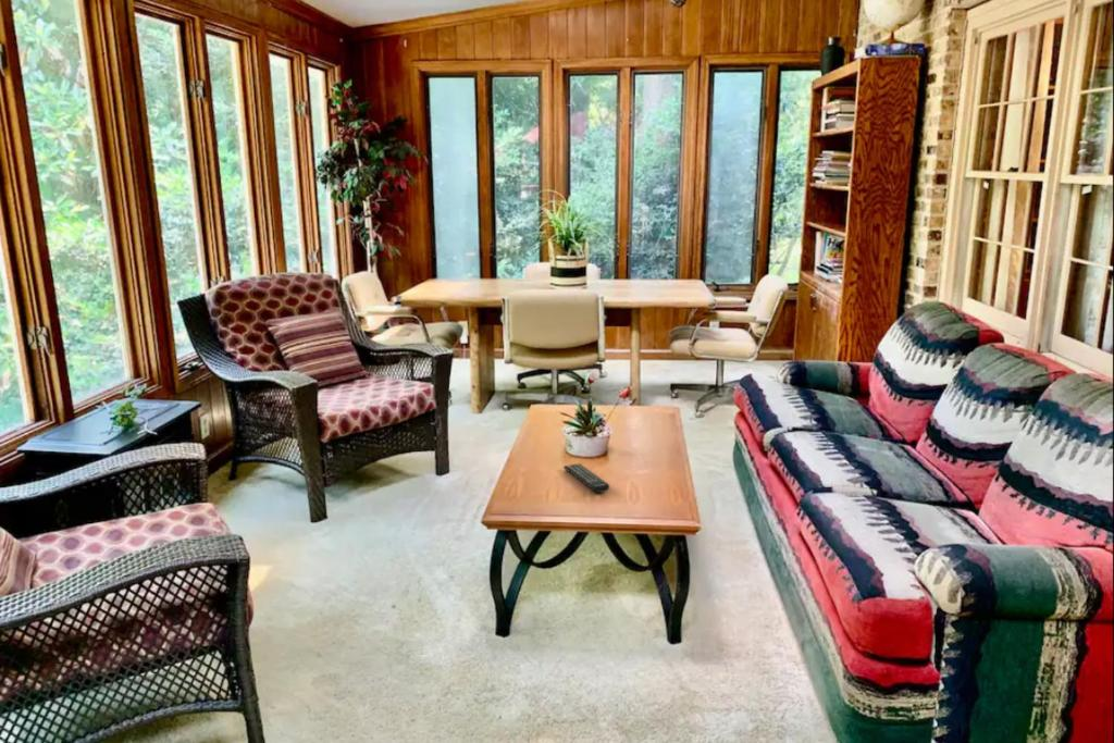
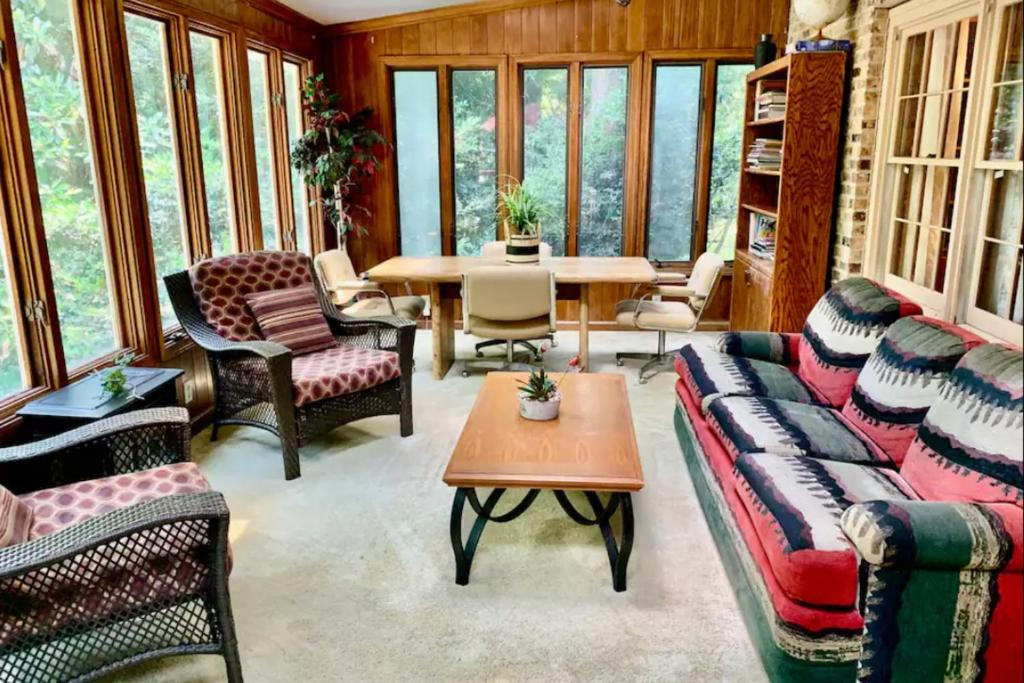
- remote control (585, 476)
